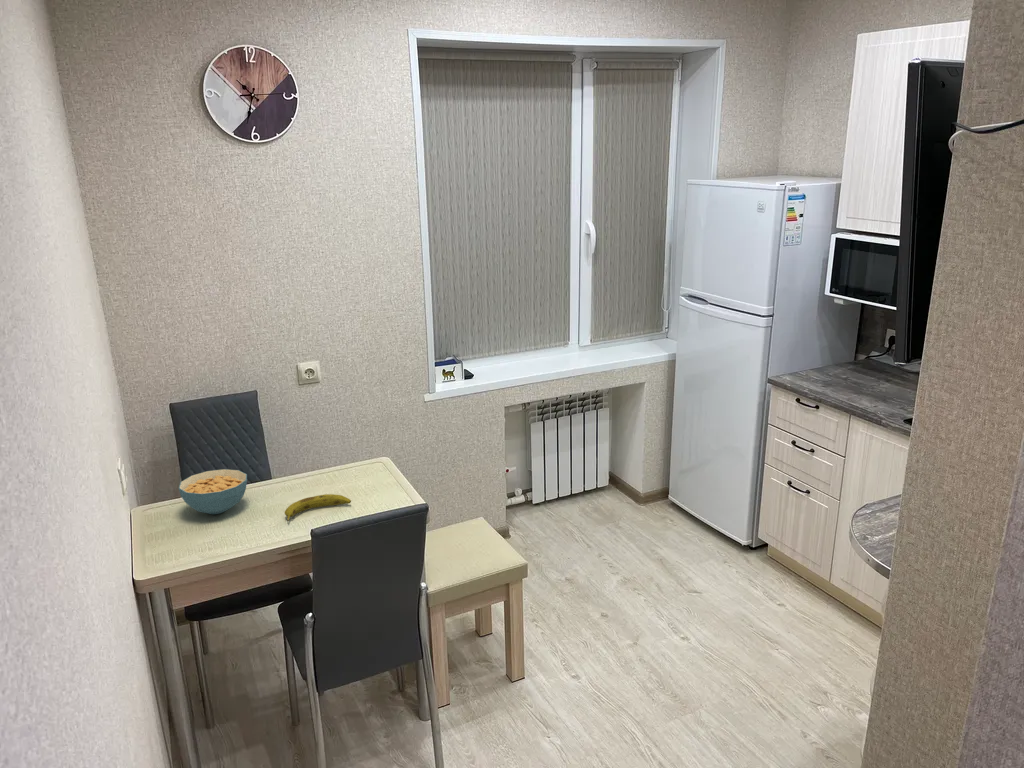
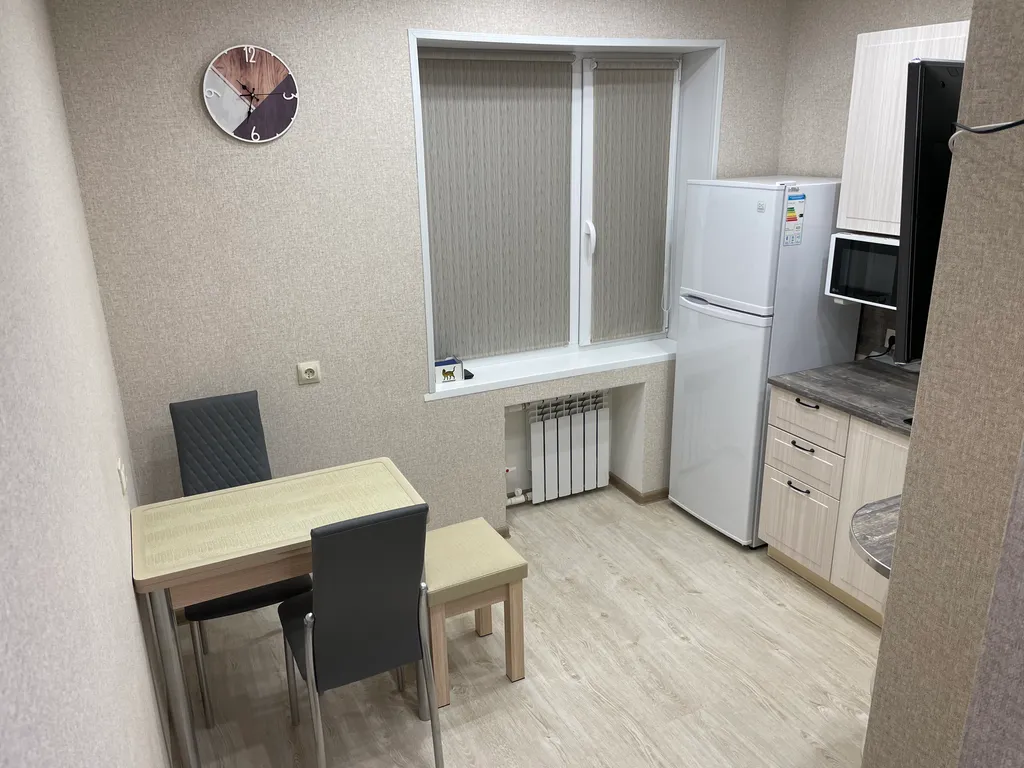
- cereal bowl (215, 495)
- fruit (317, 505)
